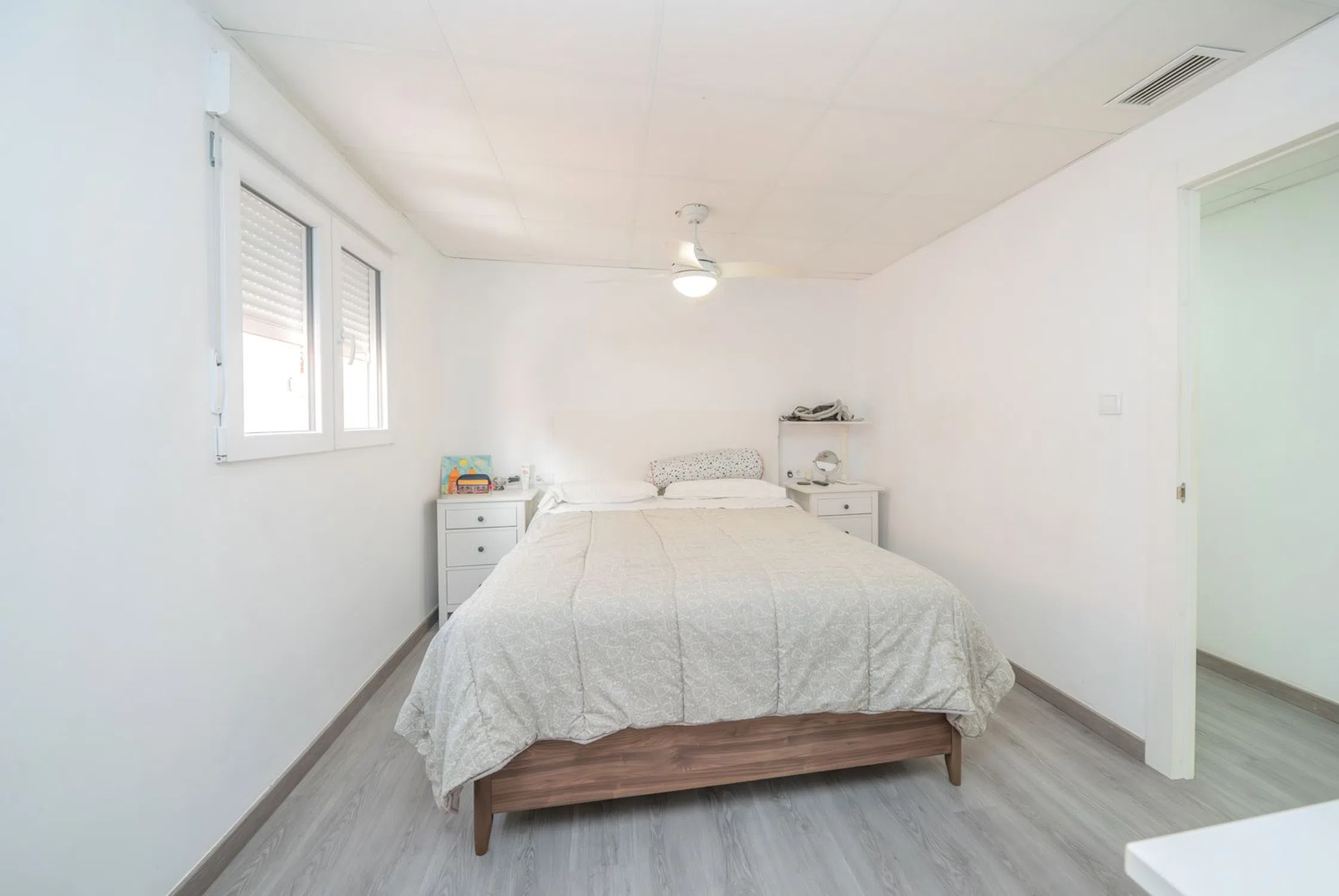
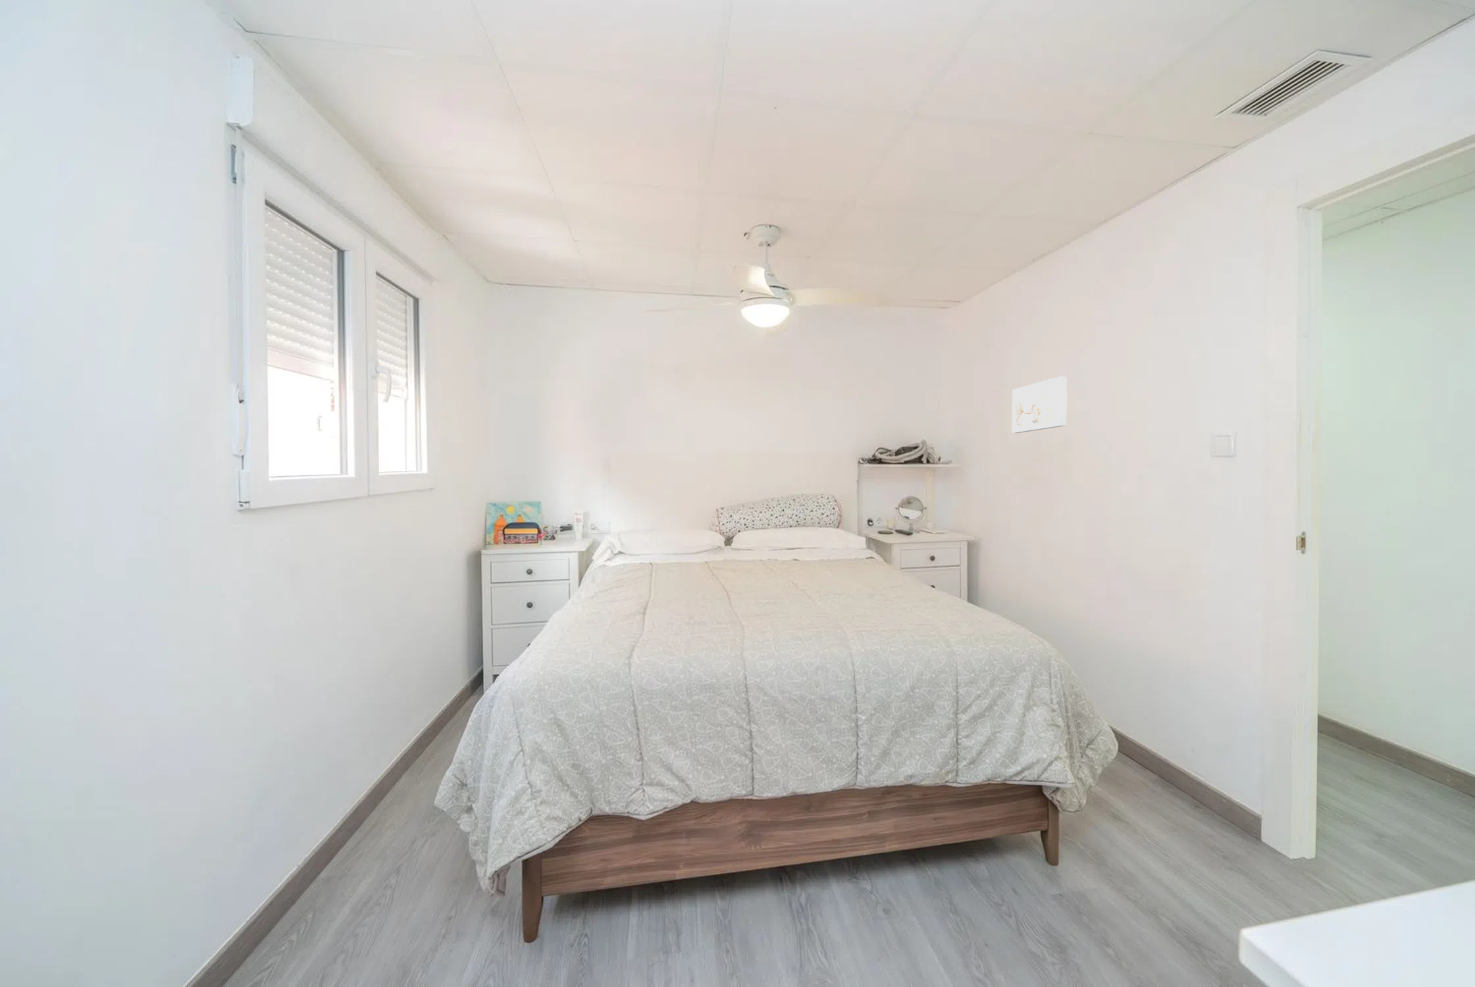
+ wall art (1038, 406)
